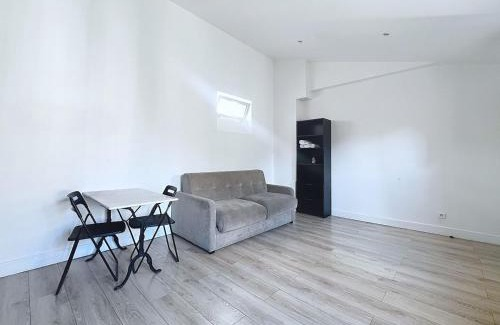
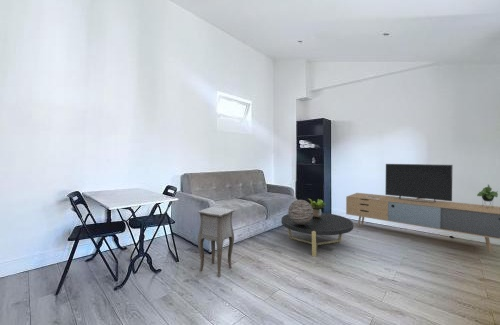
+ potted plant (316, 207)
+ media console (415, 199)
+ side table (216, 239)
+ decorative sphere (300, 211)
+ coffee table (315, 232)
